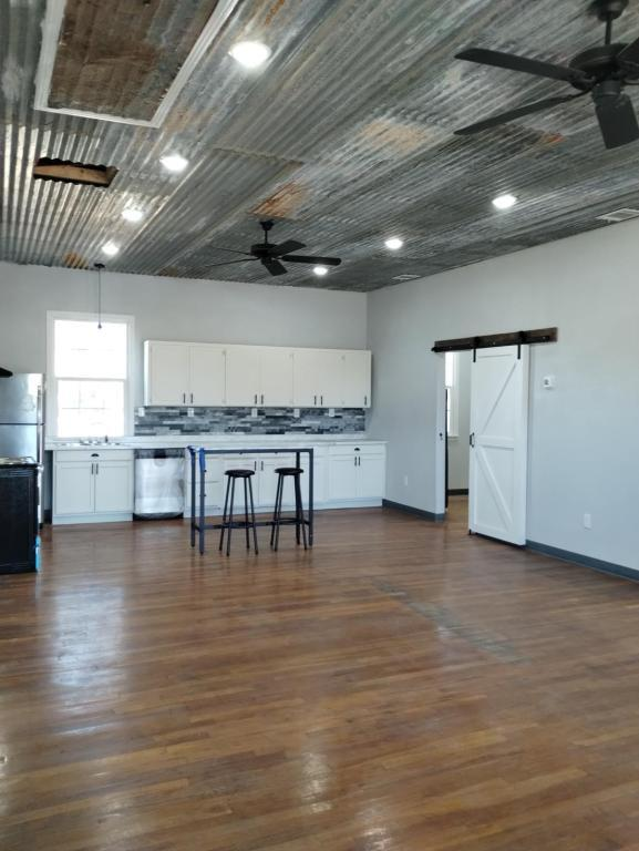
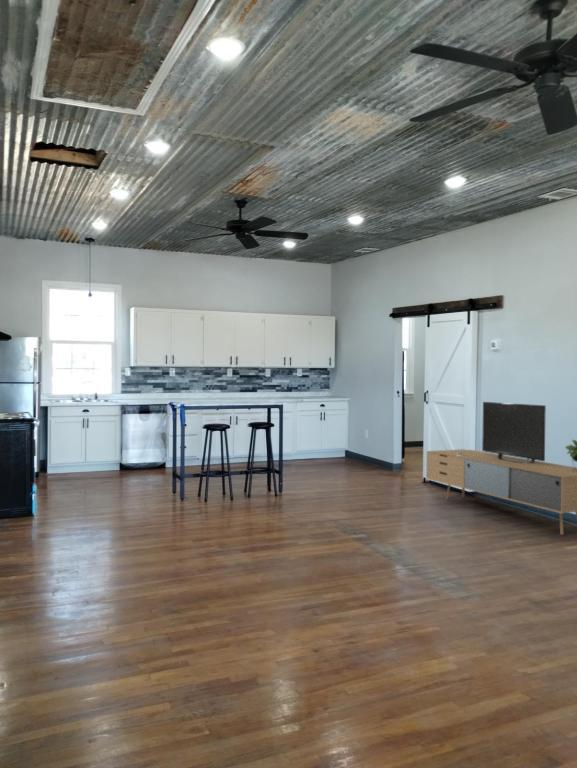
+ media console (508, 459)
